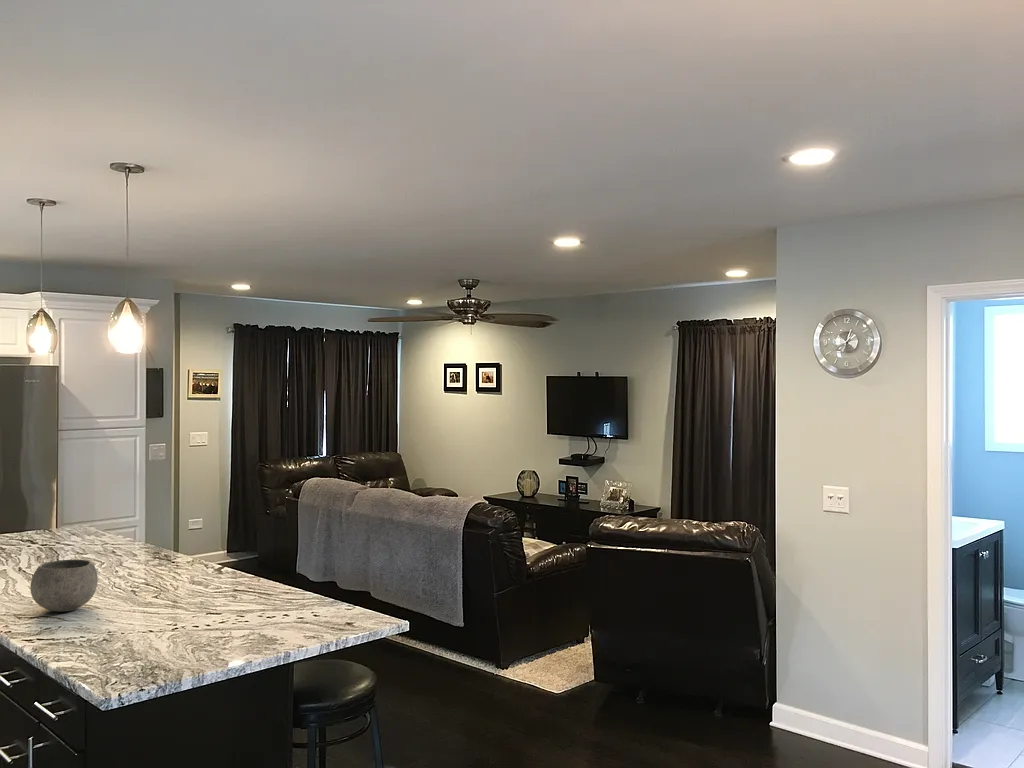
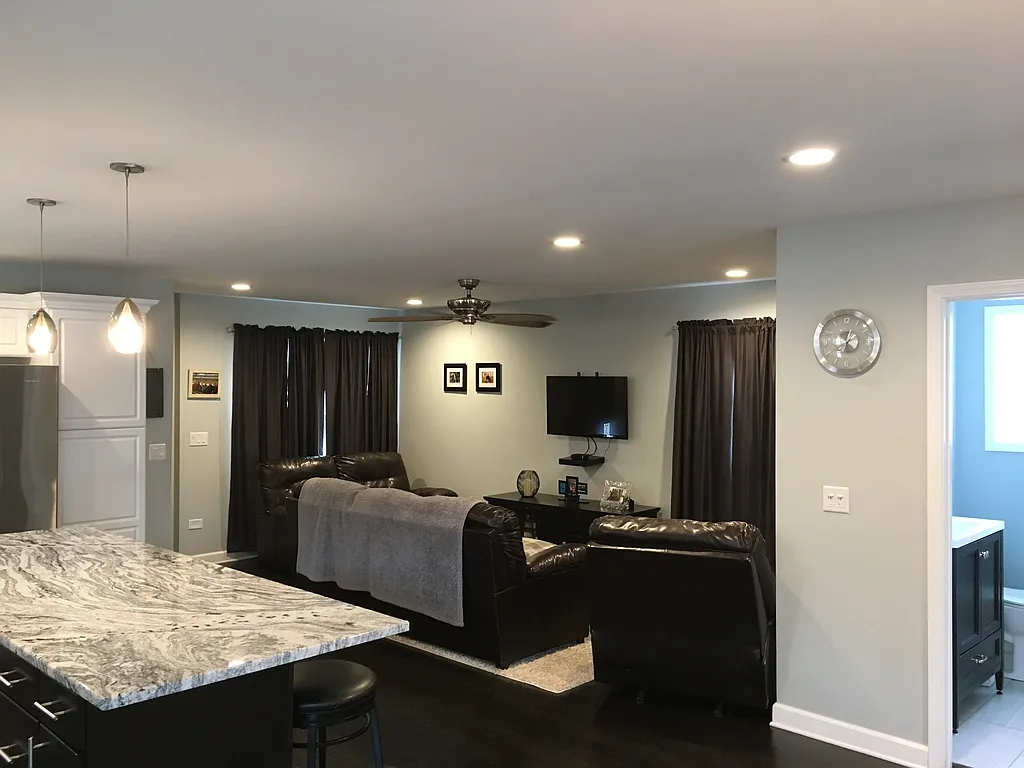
- bowl (64, 586)
